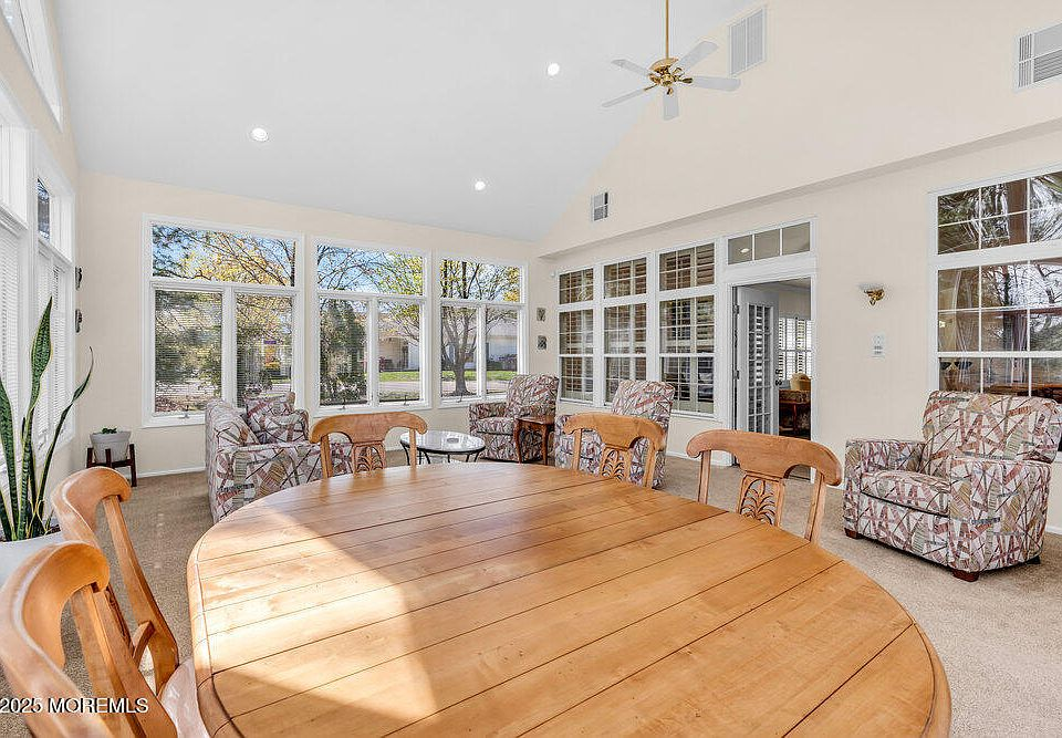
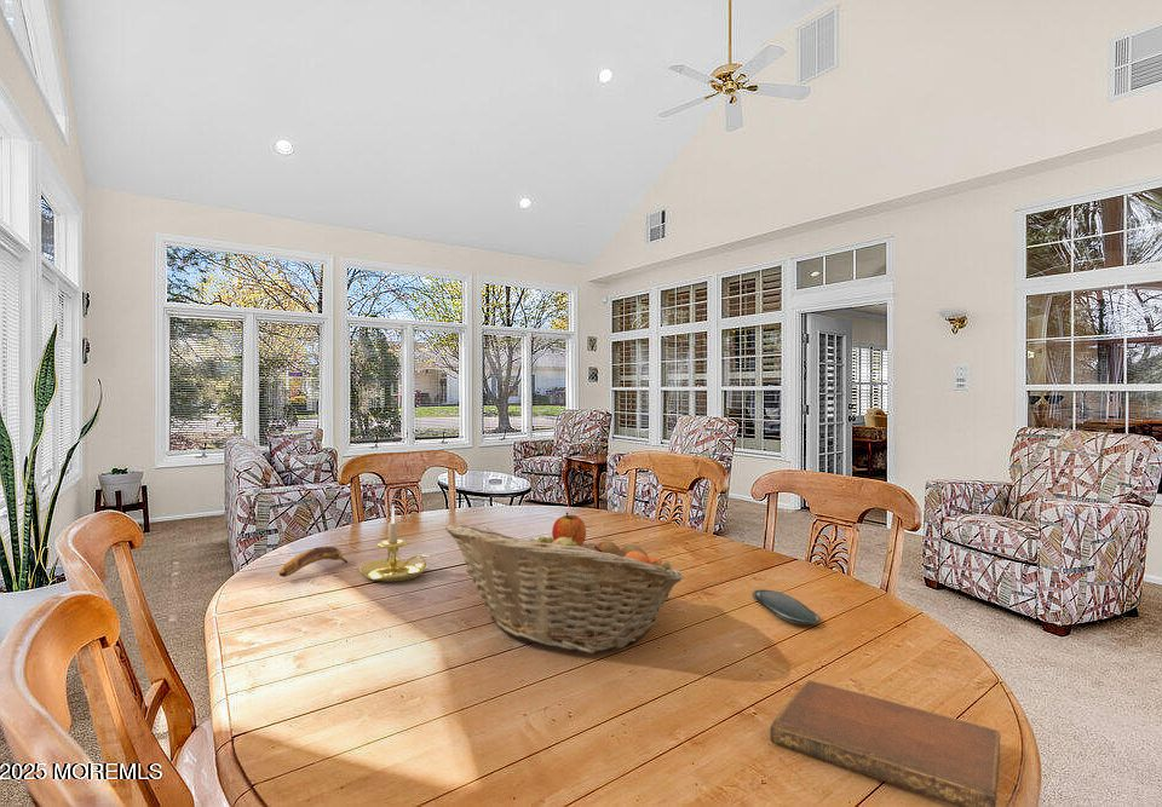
+ apple (569, 530)
+ notebook (884, 737)
+ banana (311, 559)
+ oval tray (783, 605)
+ candle holder (397, 540)
+ fruit basket (560, 570)
